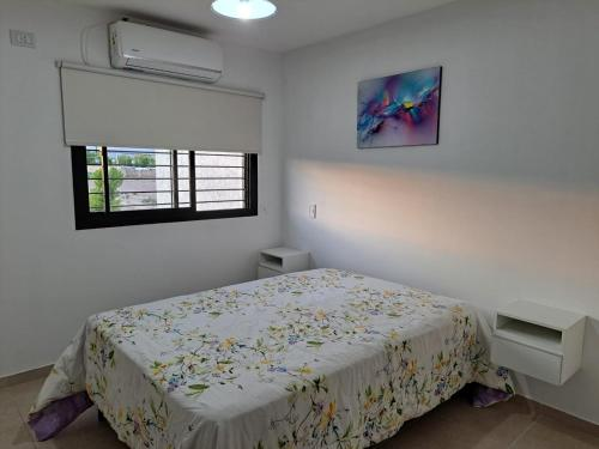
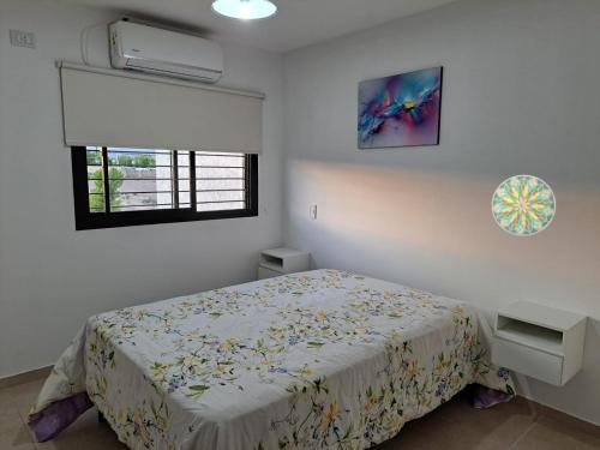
+ decorative plate (522, 205)
